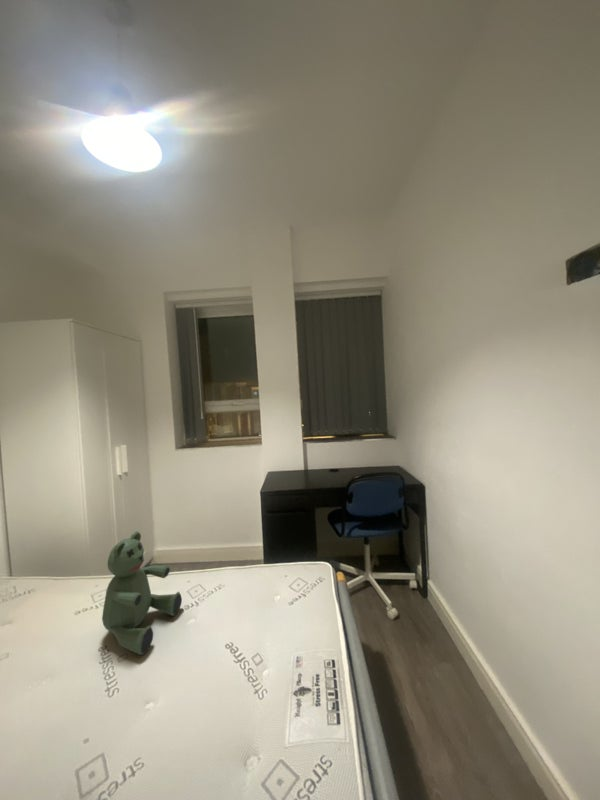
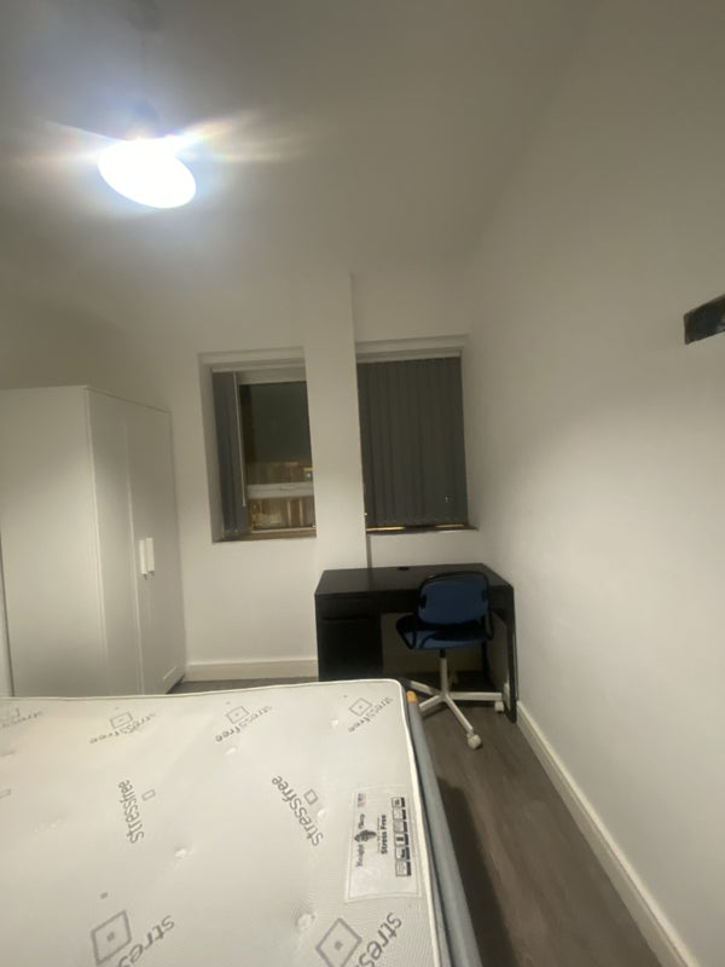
- teddy bear (133, 583)
